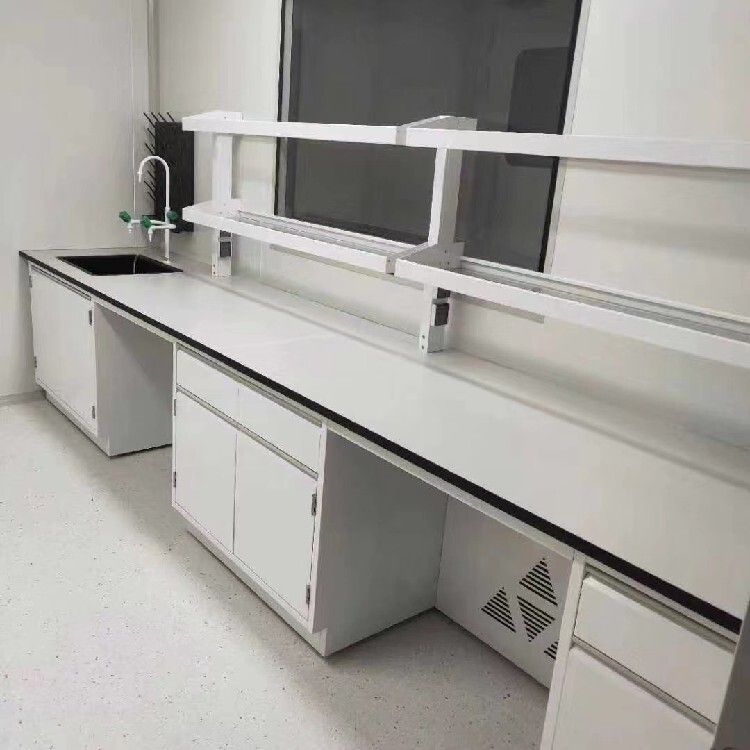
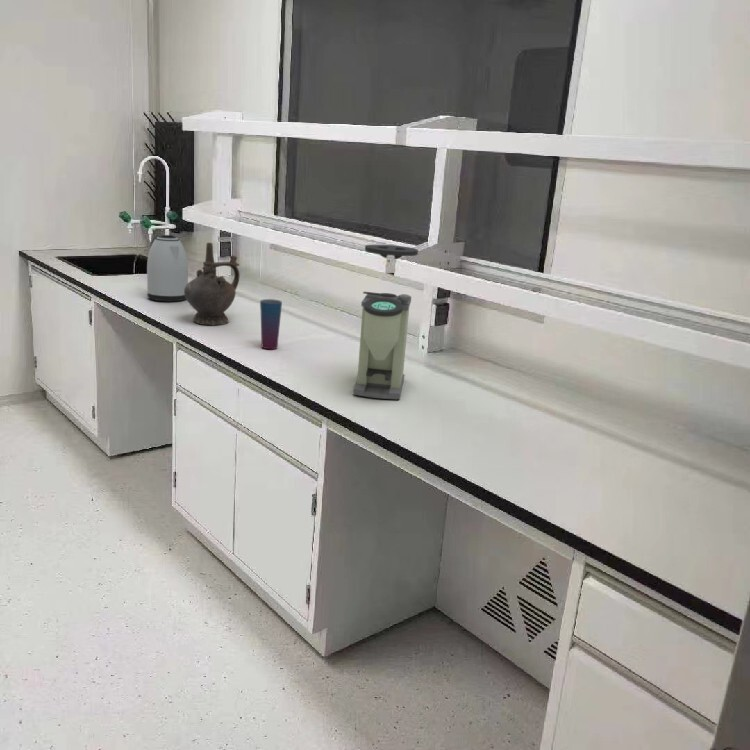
+ kettle (164, 265)
+ coffee grinder (385, 319)
+ ceremonial vessel (212, 282)
+ cup (270, 324)
